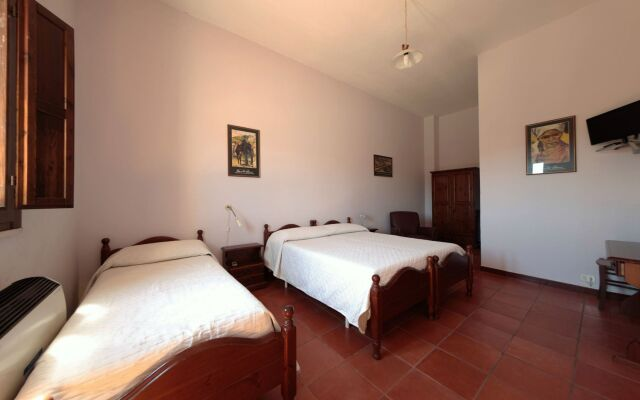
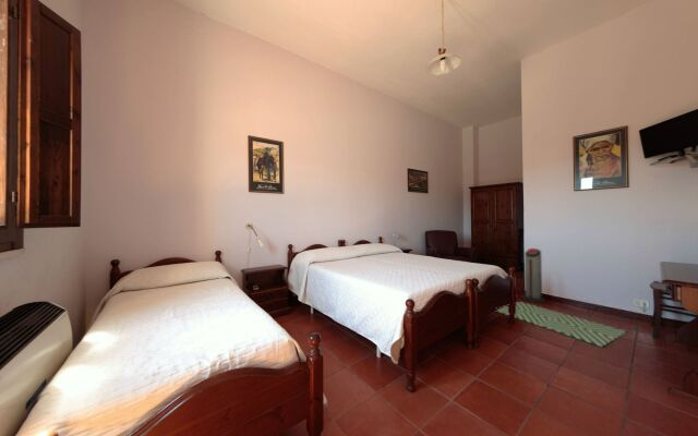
+ air purifier (532, 274)
+ rug (552, 319)
